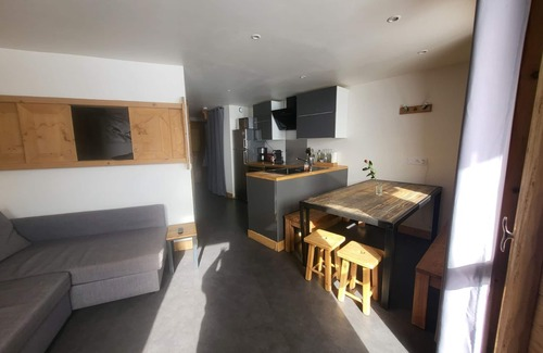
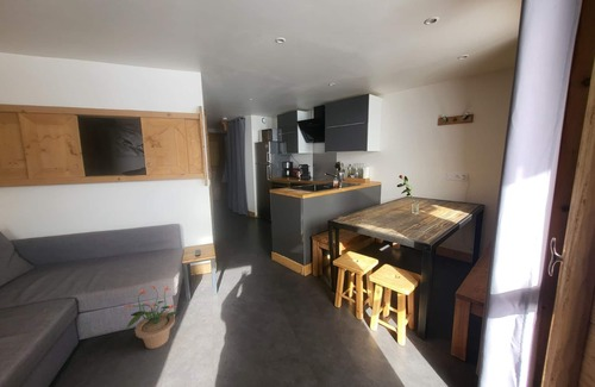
+ potted plant (154, 314)
